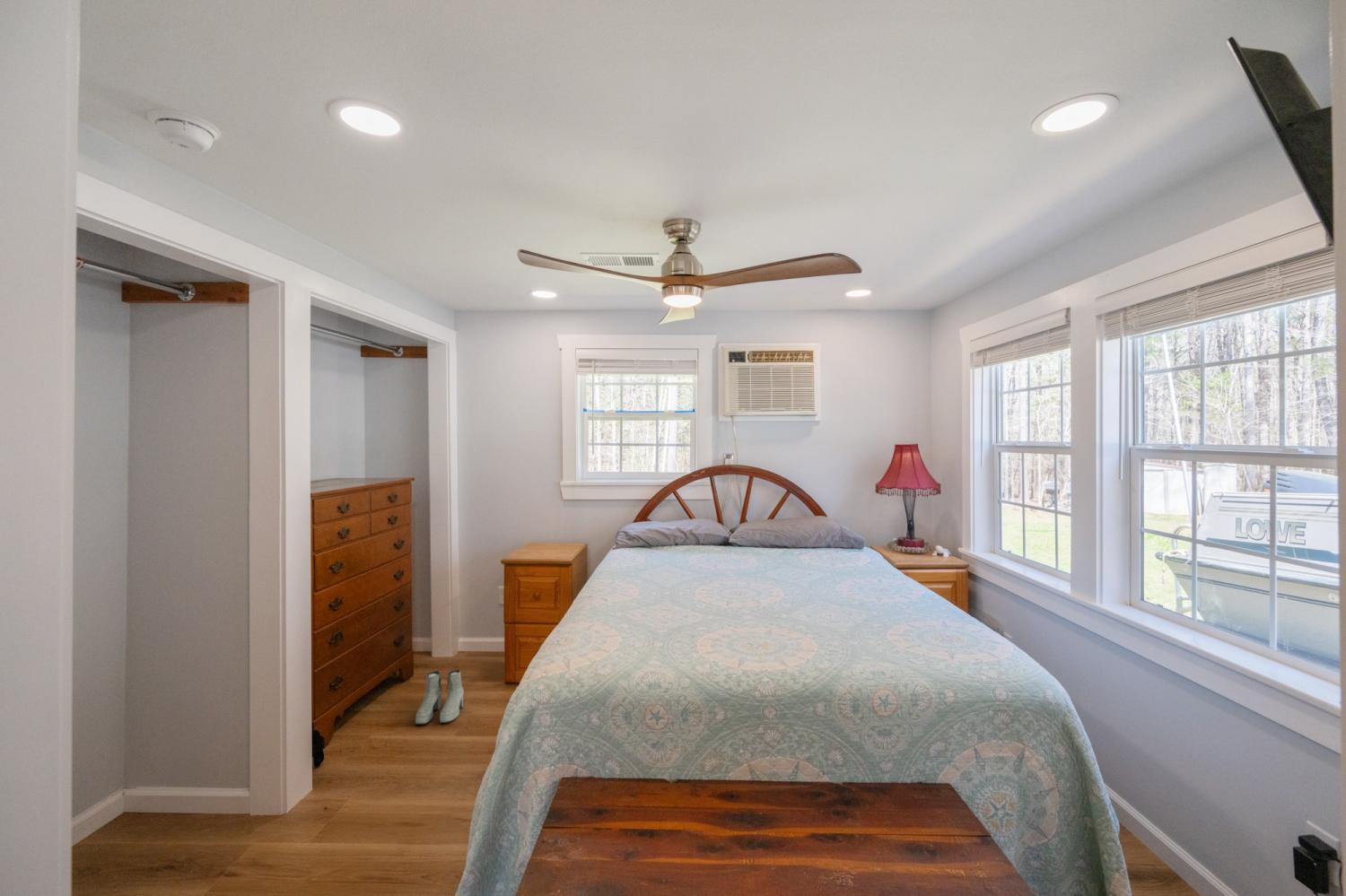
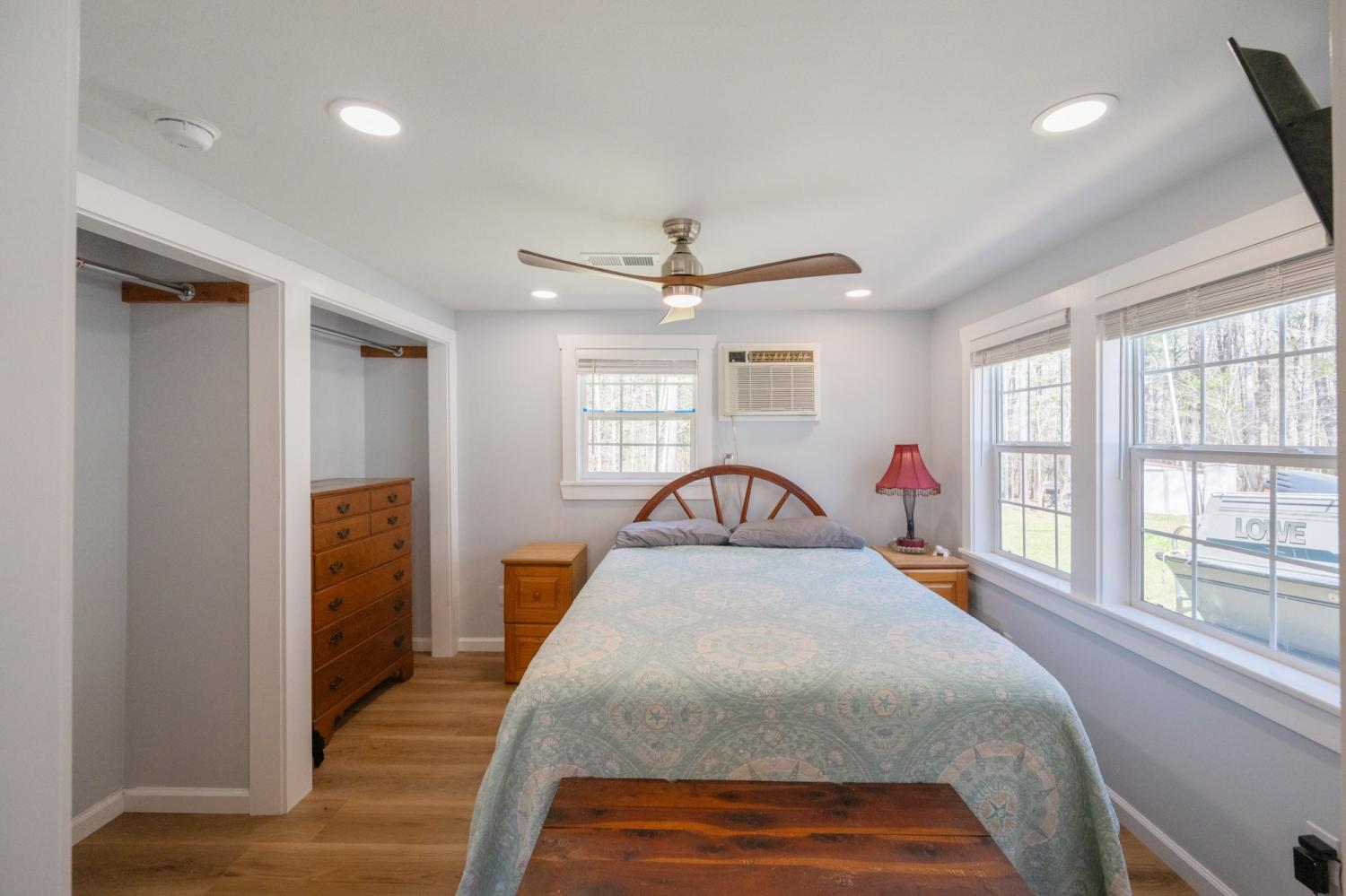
- boots (441, 695)
